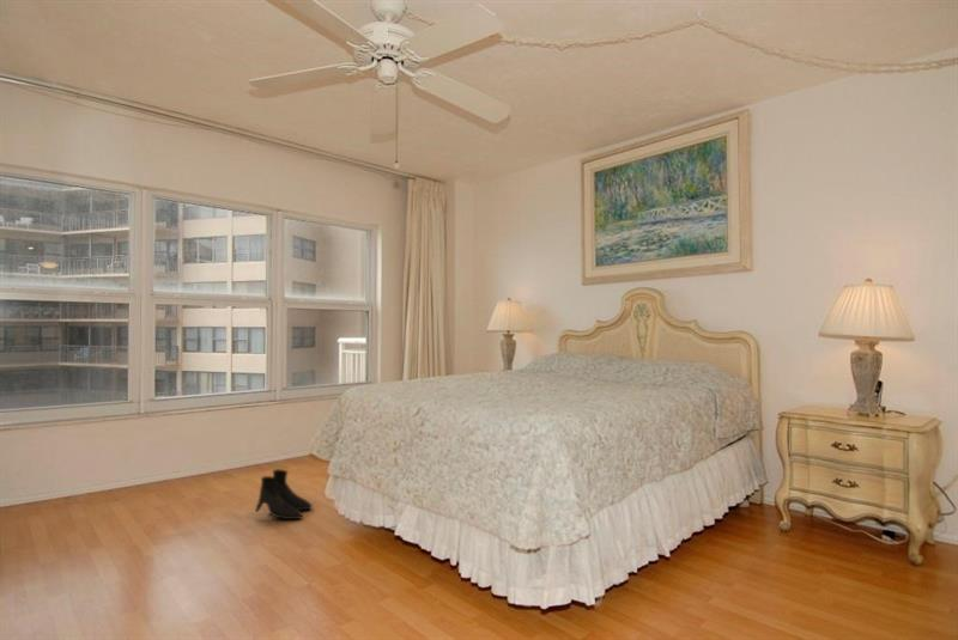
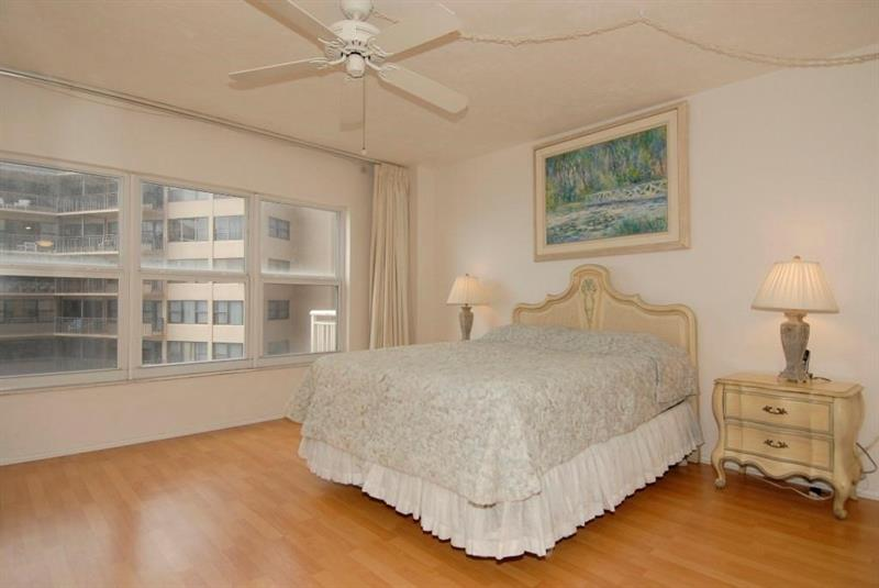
- boots (284, 492)
